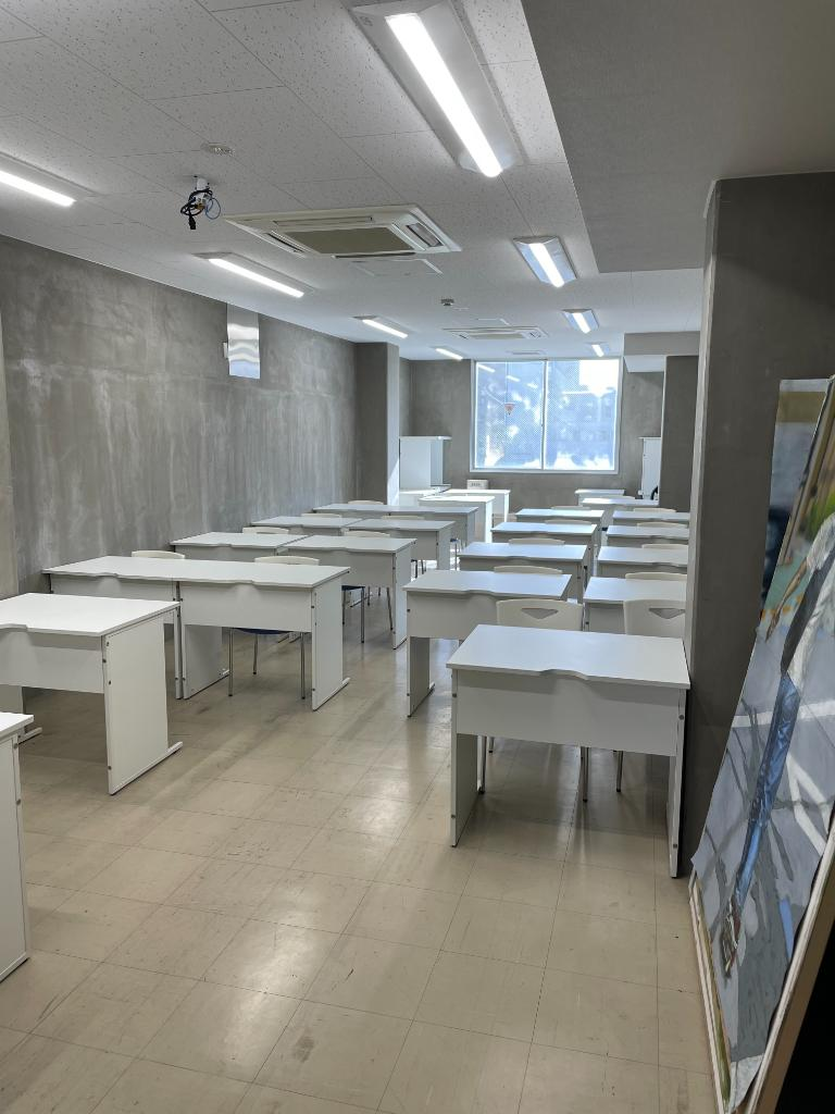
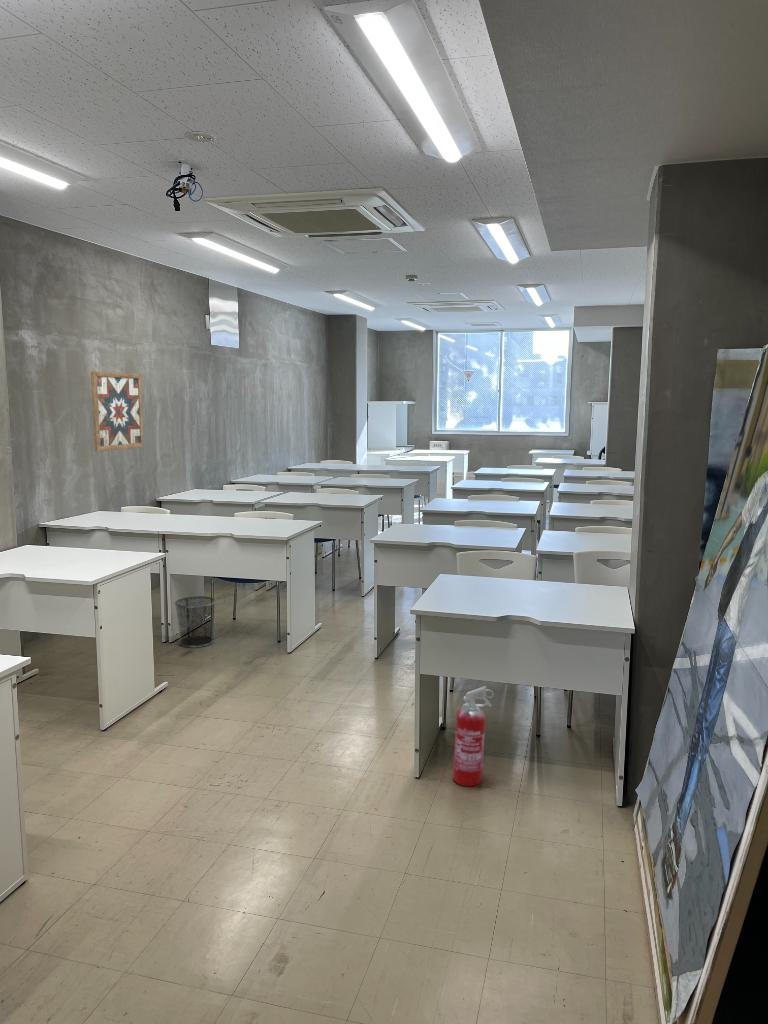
+ fire extinguisher (473, 733)
+ wall art (118, 411)
+ waste bin (196, 622)
